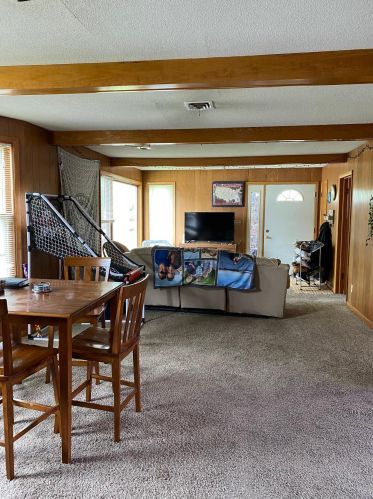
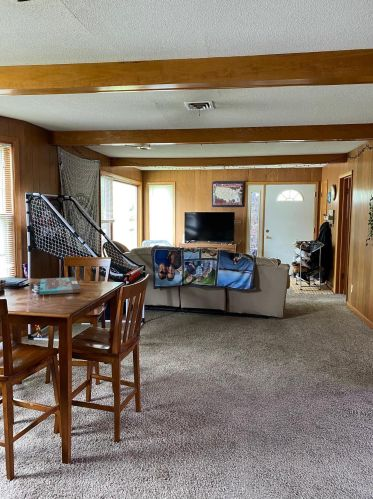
+ board game (59, 284)
